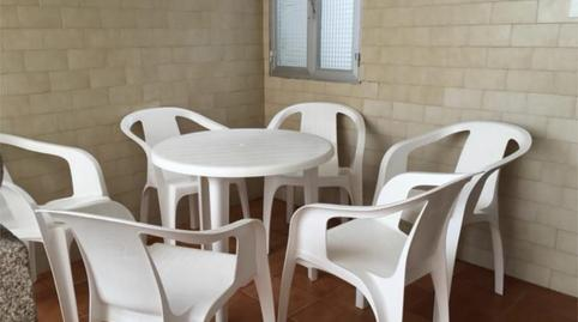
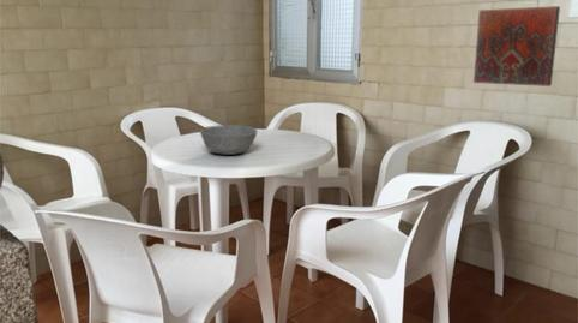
+ bowl (229, 140)
+ decorative tile (513, 47)
